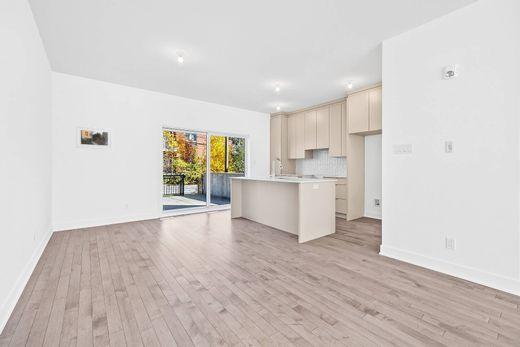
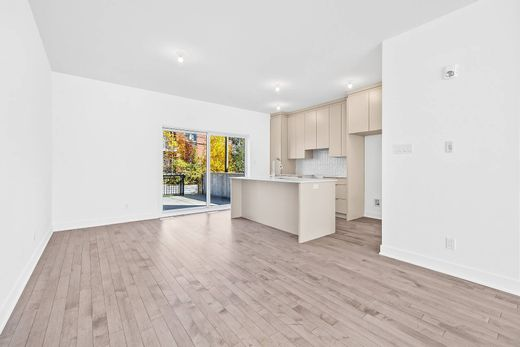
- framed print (94, 138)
